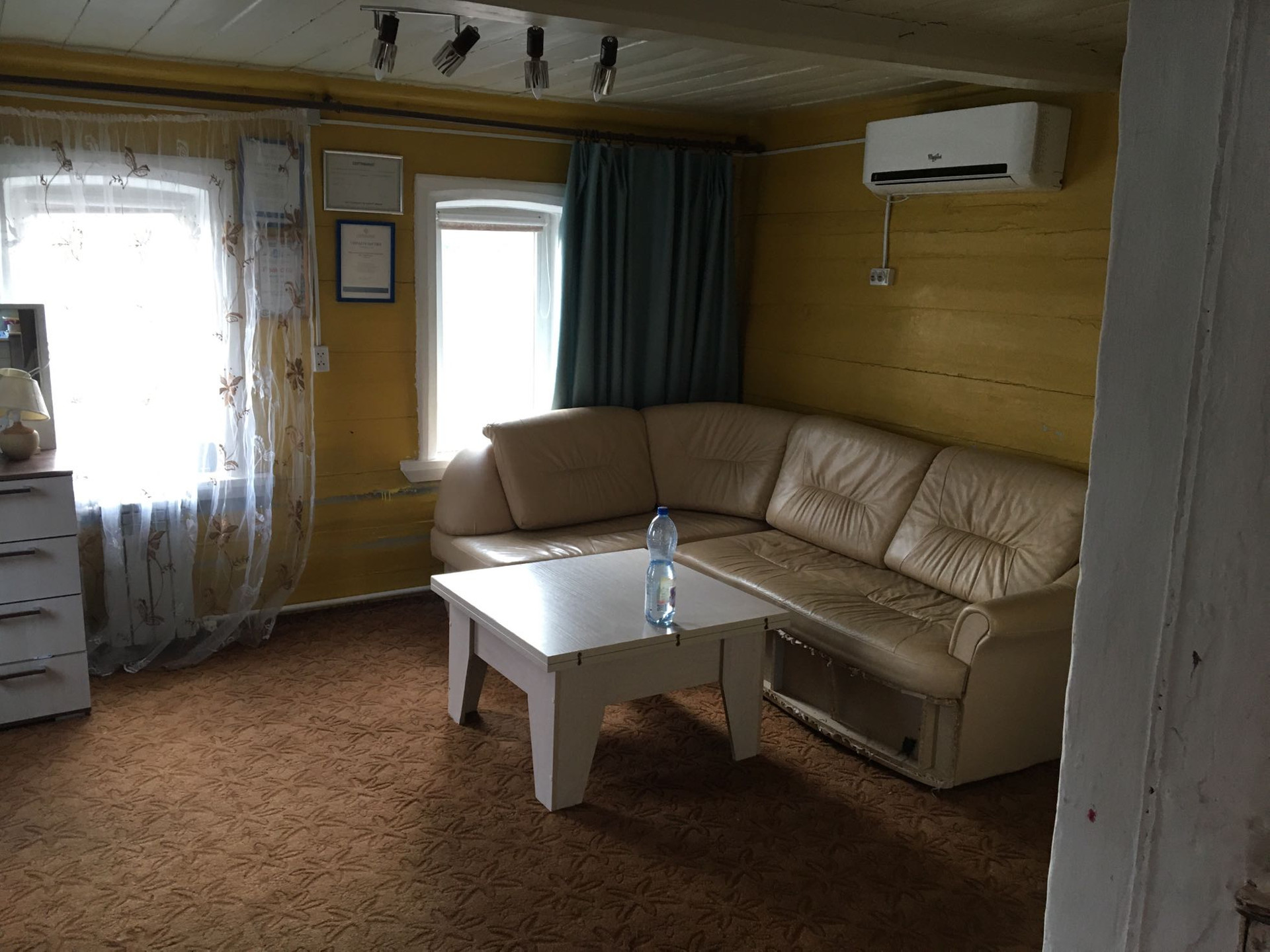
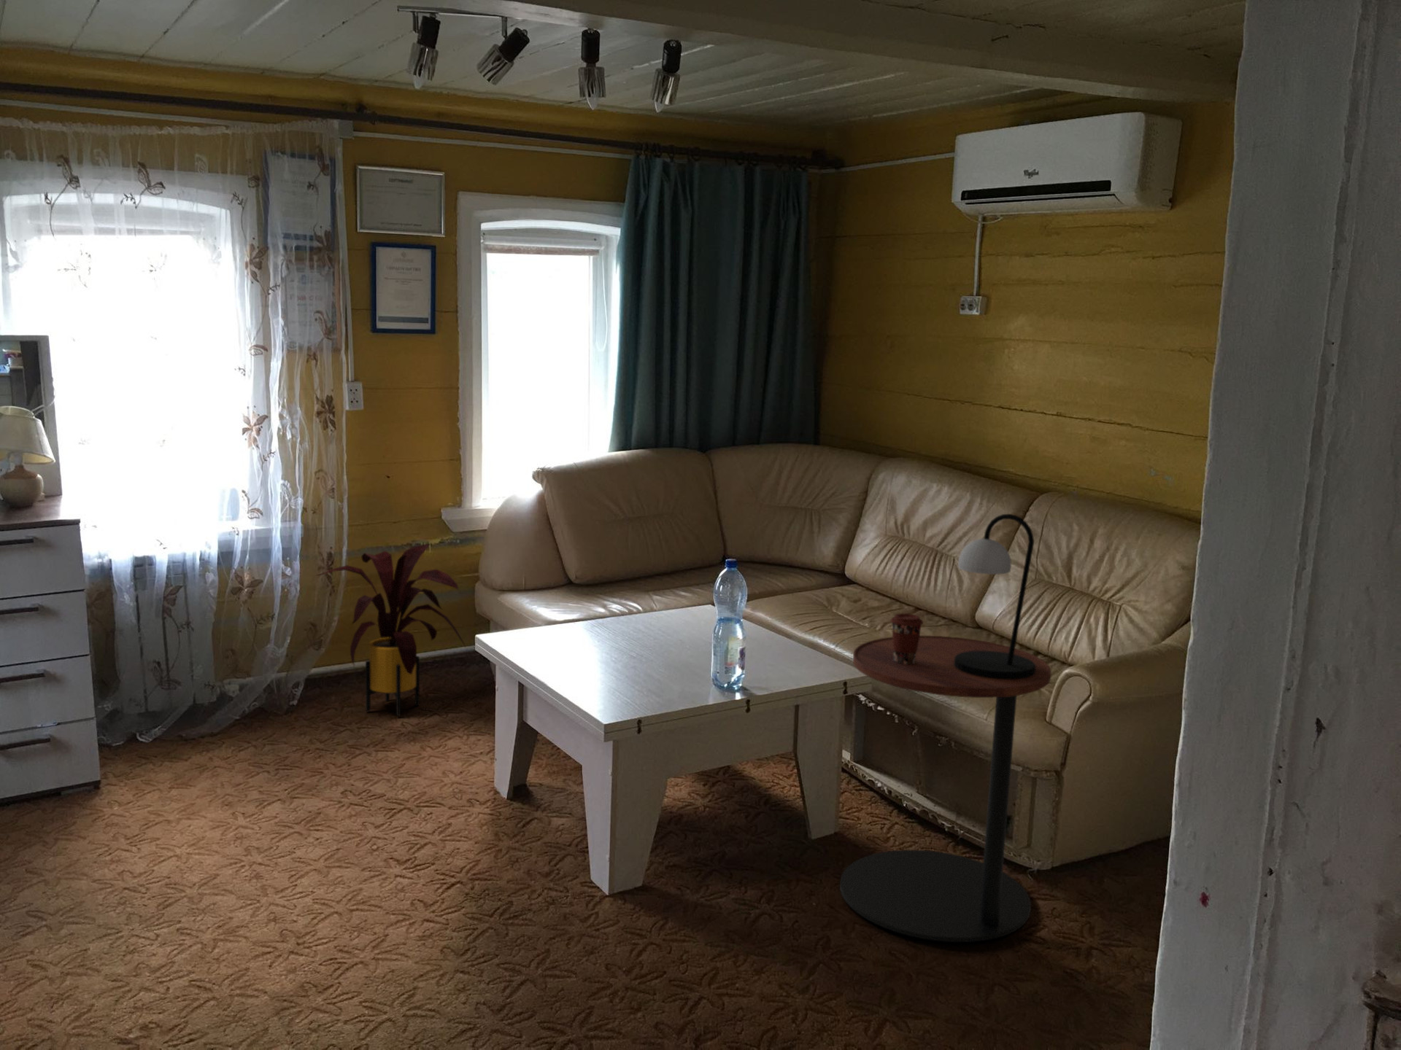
+ house plant (387, 629)
+ side table (990, 780)
+ coffee cup (906, 636)
+ table lamp (997, 574)
